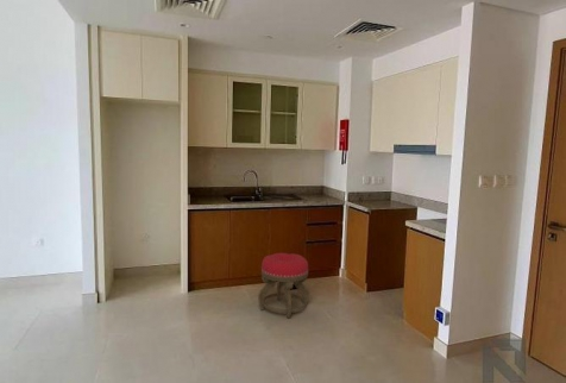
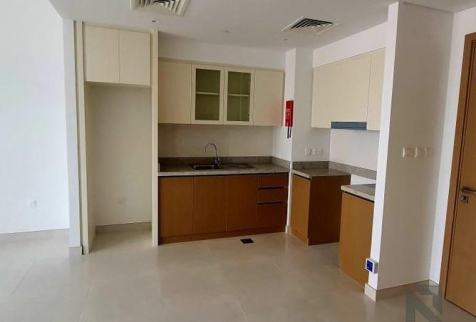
- stool (284, 282)
